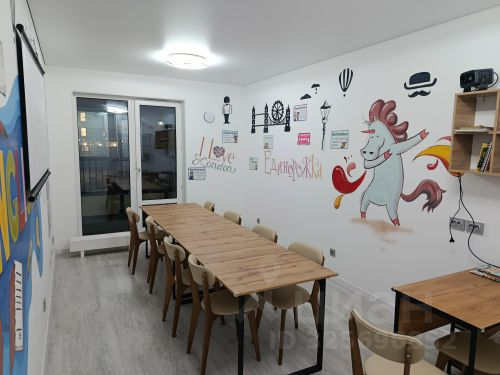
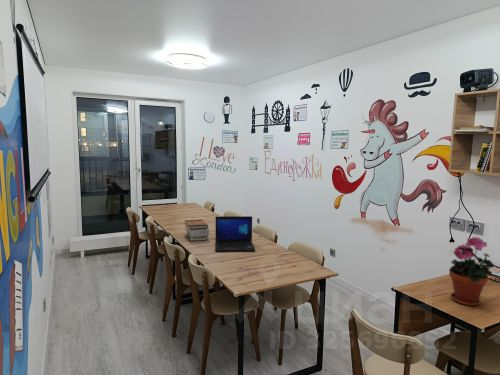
+ potted plant (469, 268)
+ laptop (234, 233)
+ book stack (196, 229)
